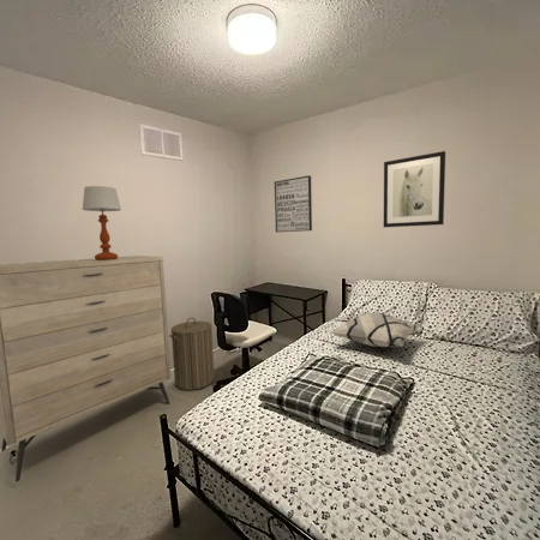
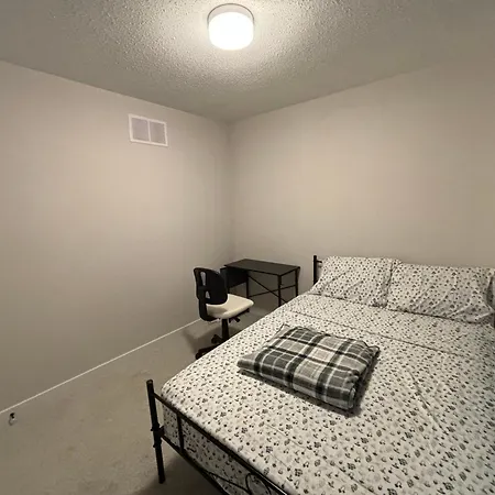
- wall art (292, 205)
- wall art (412, 192)
- dresser (86, 346)
- laundry hamper (192, 349)
- table lamp (103, 223)
- decorative pillow (376, 329)
